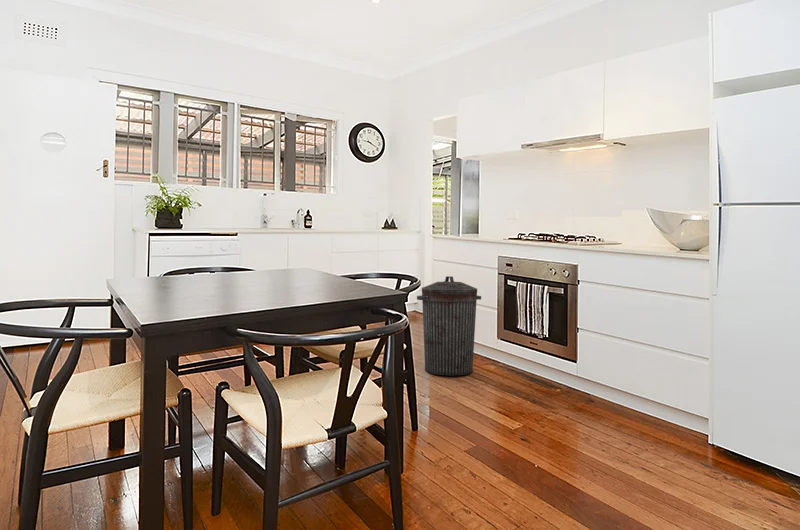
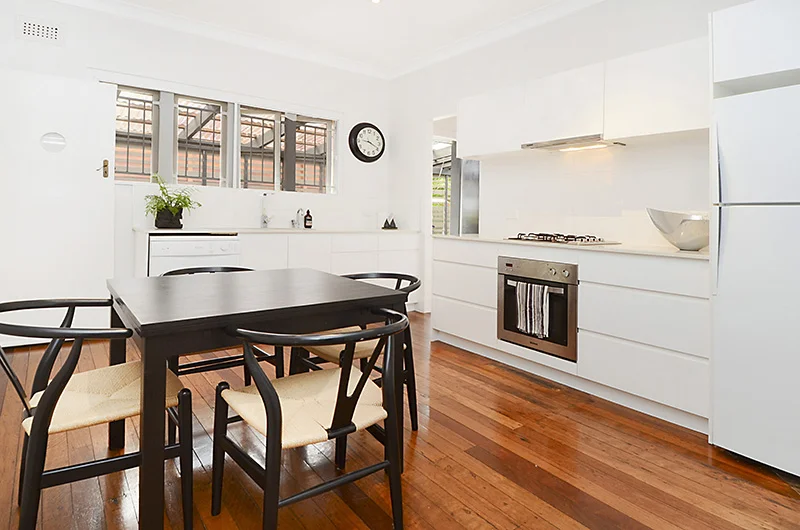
- trash can (448, 323)
